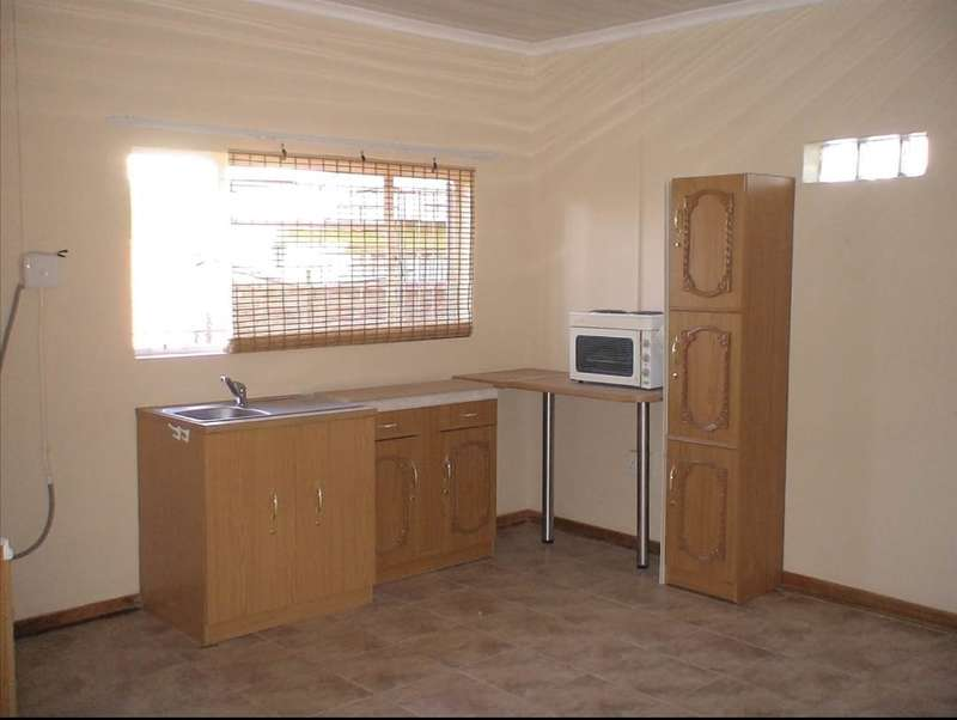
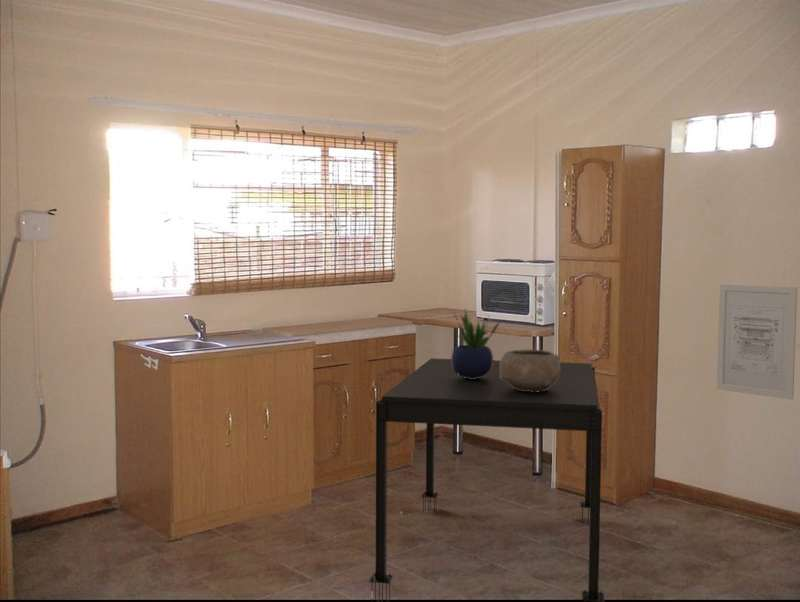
+ potted plant (476, 342)
+ dining table (498, 426)
+ bowl (530, 370)
+ wall art (755, 340)
